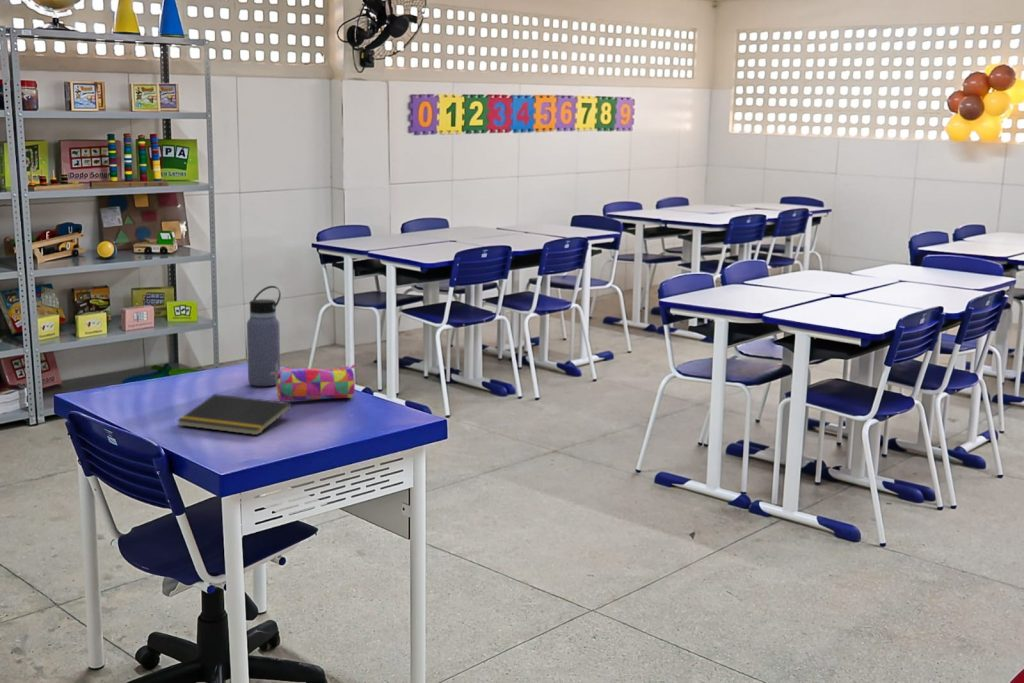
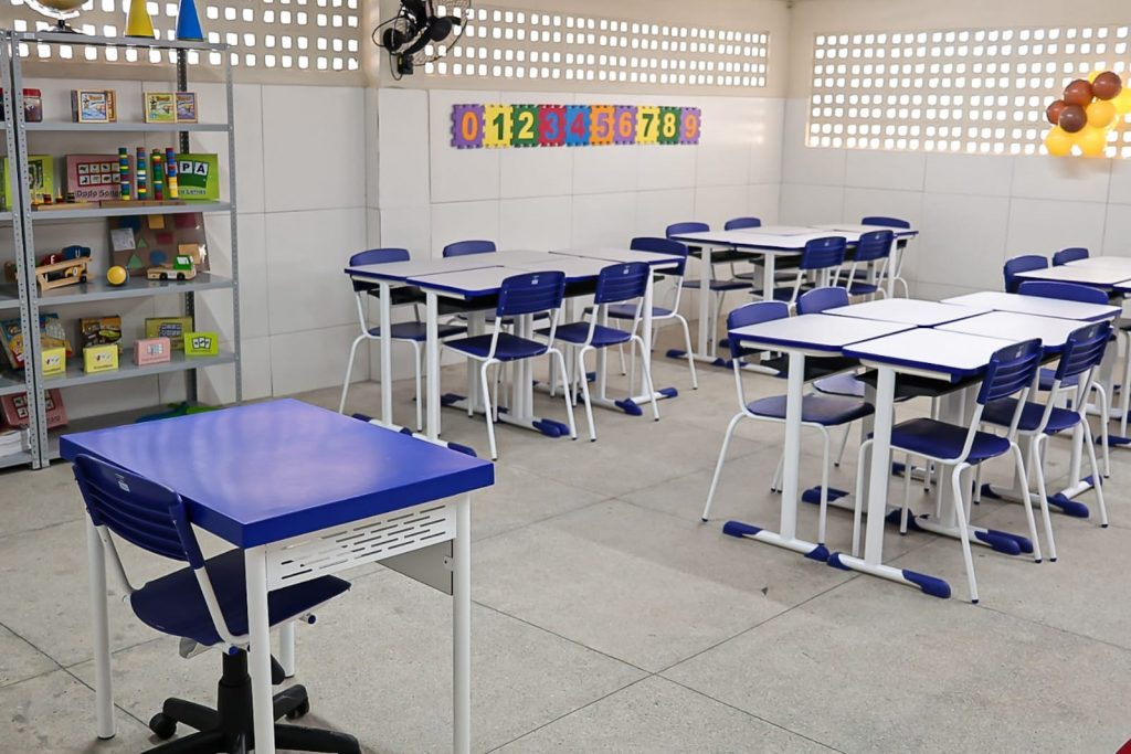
- water bottle (264, 335)
- pencil case (316, 382)
- notepad (235, 413)
